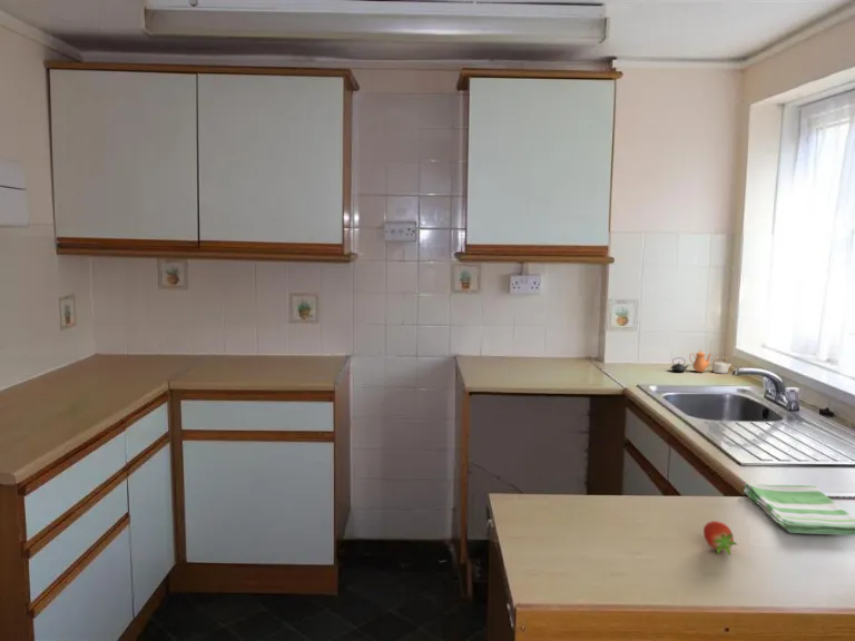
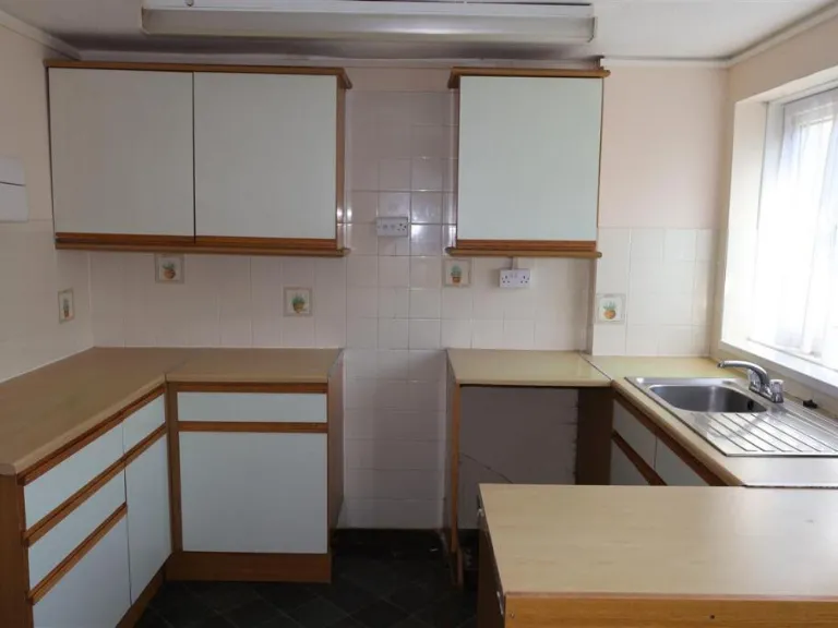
- dish towel (802, 506)
- teapot (701, 361)
- fruit (718, 535)
